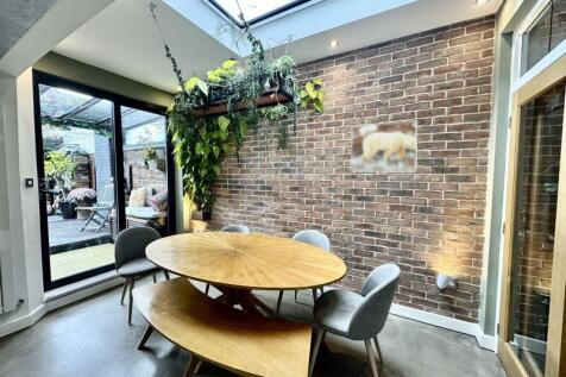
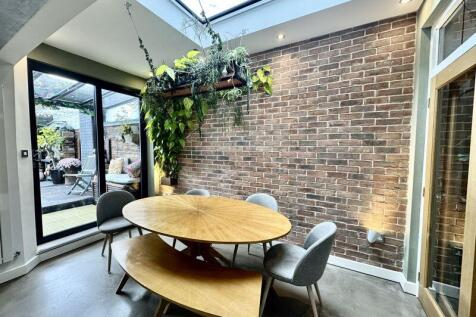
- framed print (382, 147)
